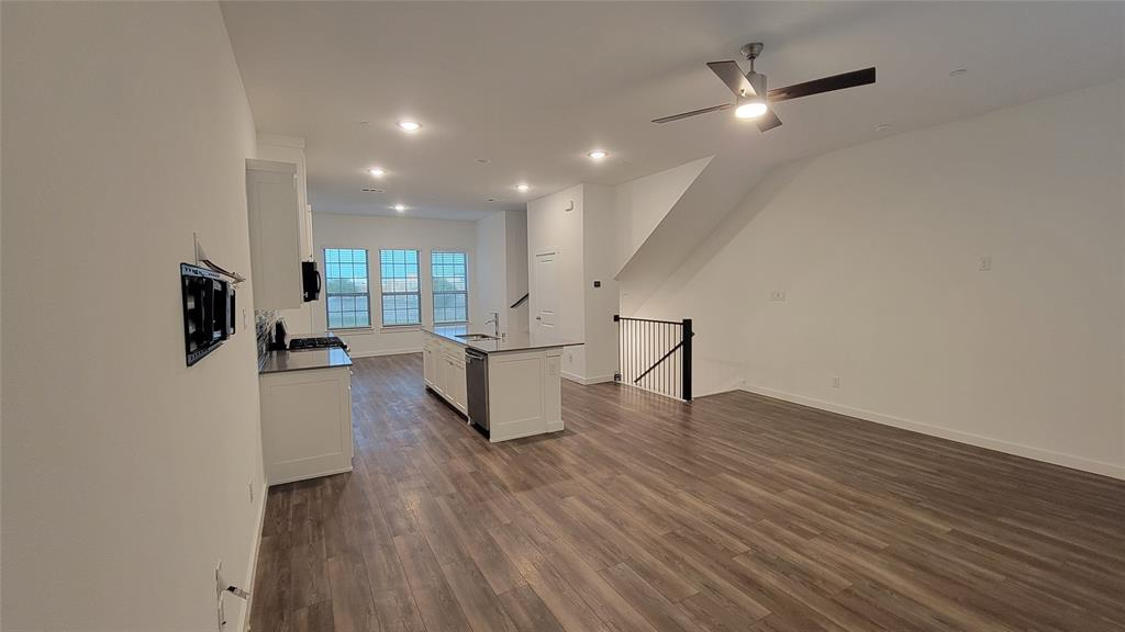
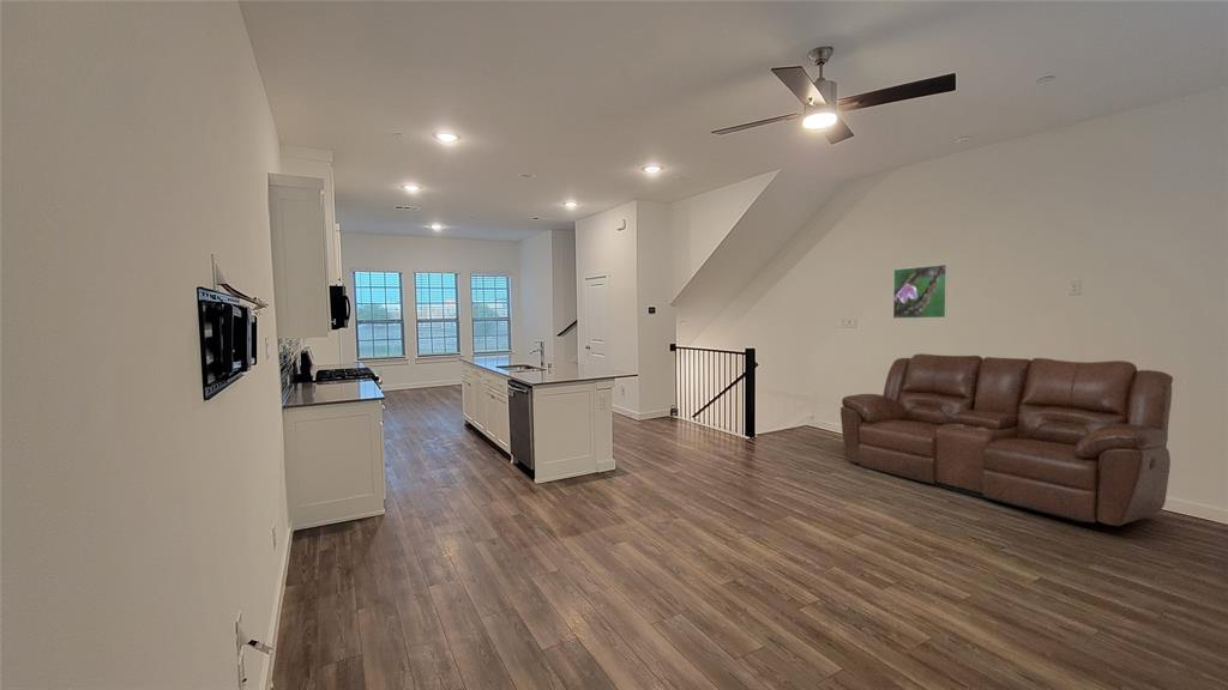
+ sofa (985, 420)
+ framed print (919, 292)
